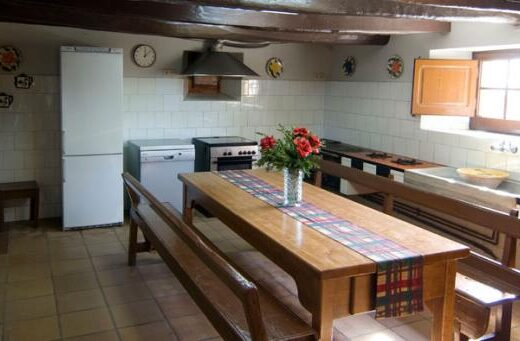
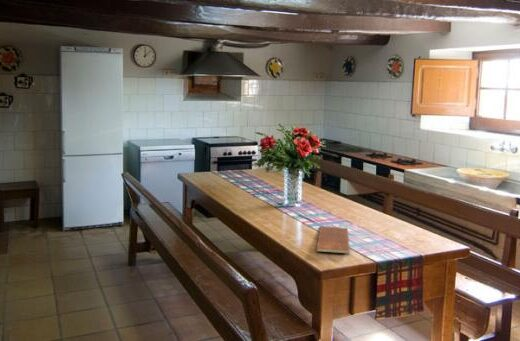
+ chopping board (333, 238)
